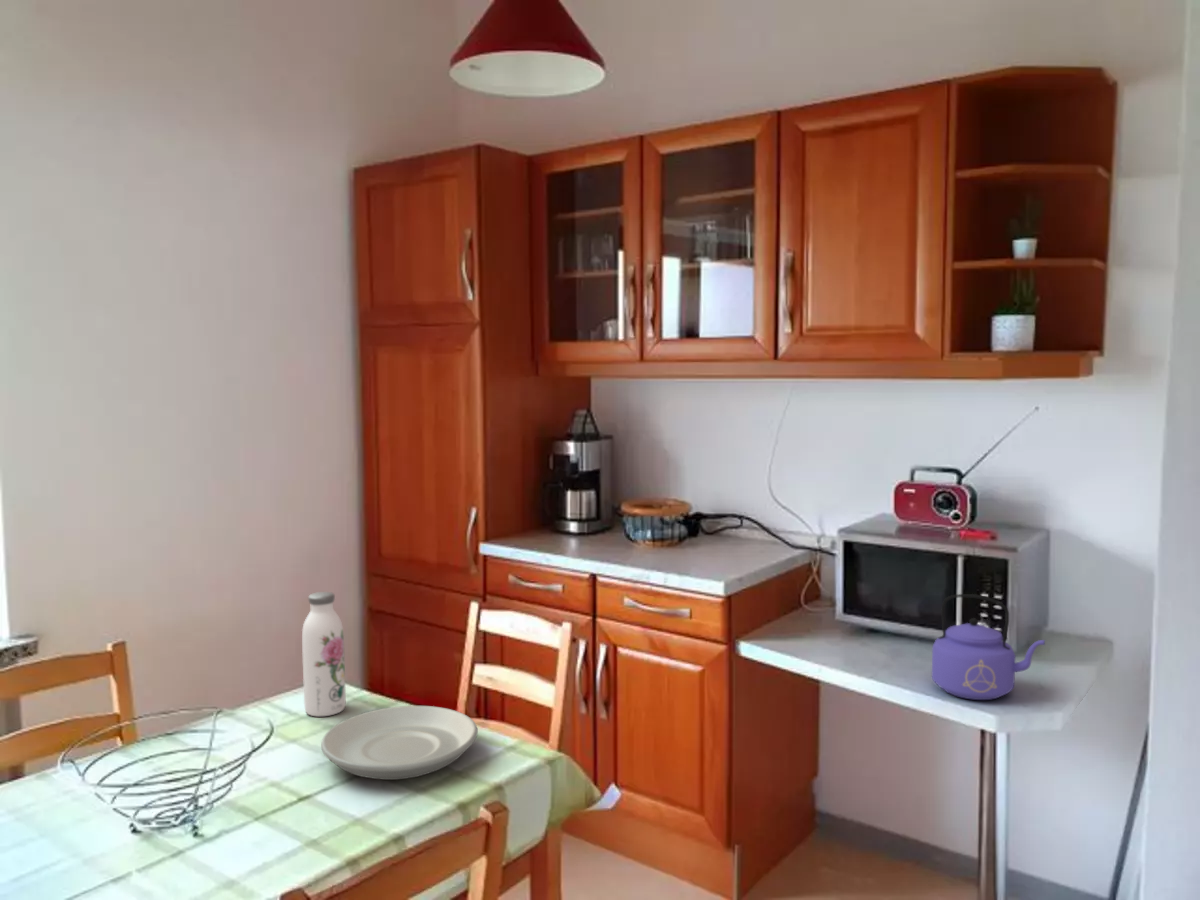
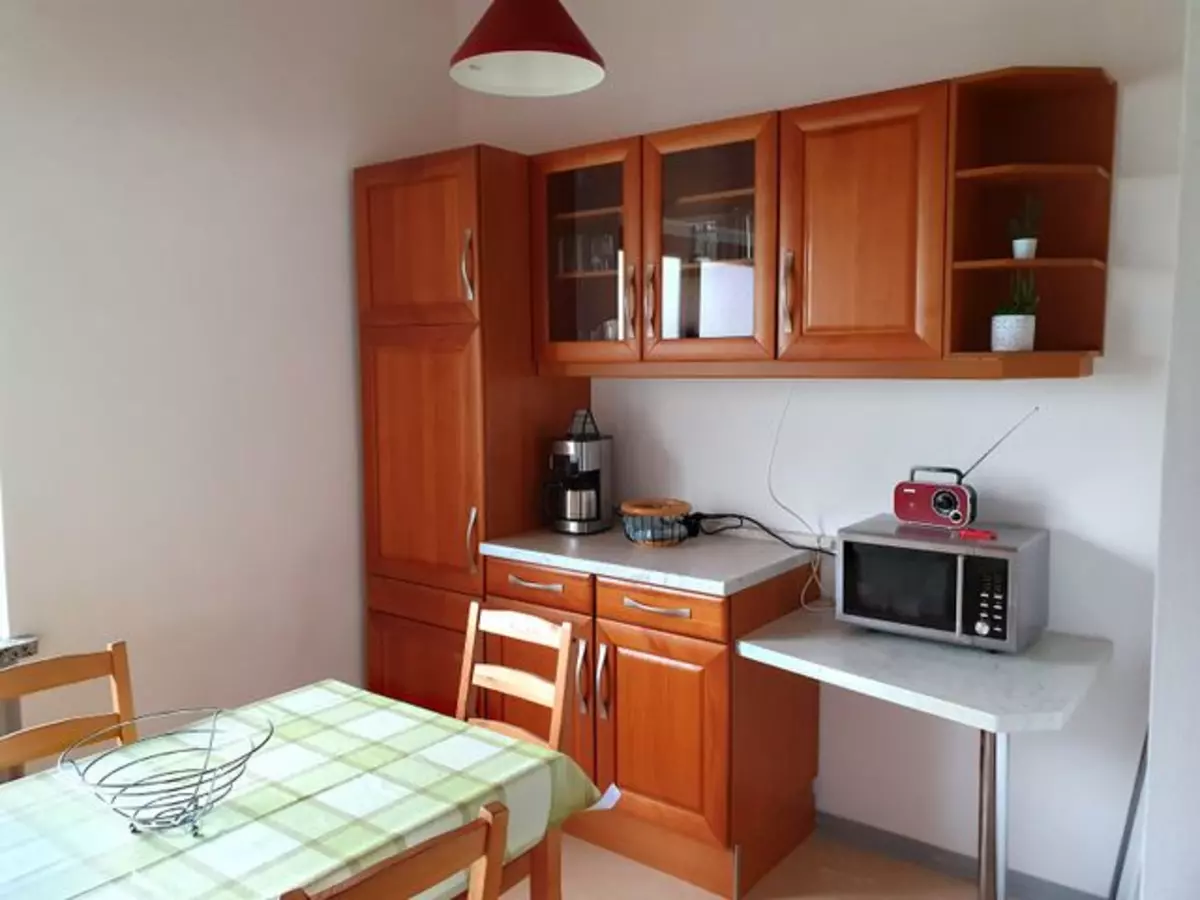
- kettle (987, 645)
- water bottle (323, 652)
- plate (401, 745)
